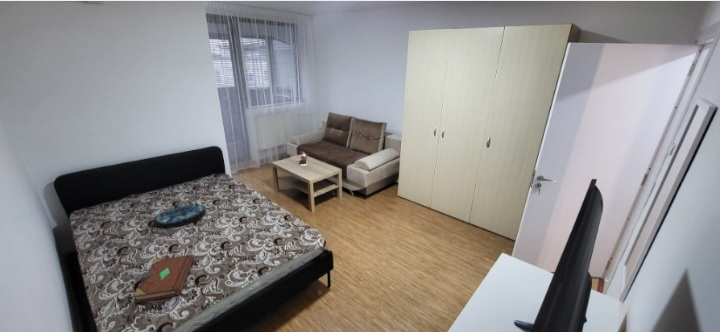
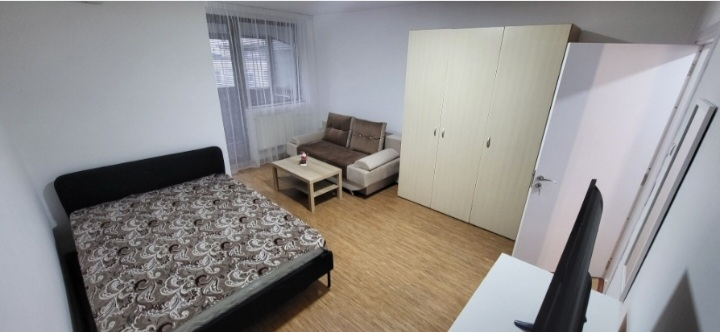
- book (166, 275)
- serving tray (180, 212)
